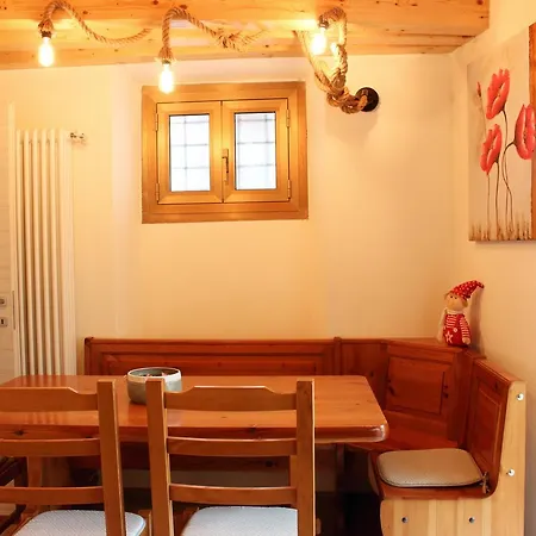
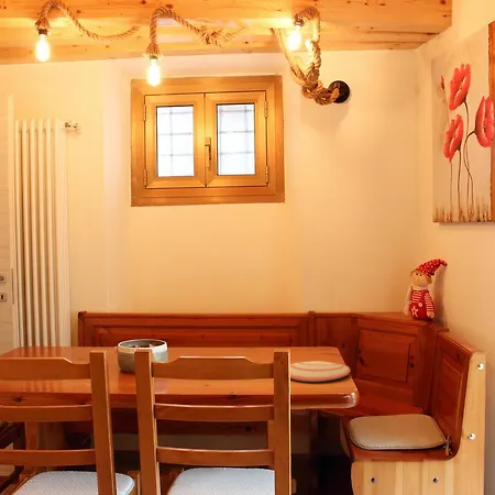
+ plate (315, 367)
